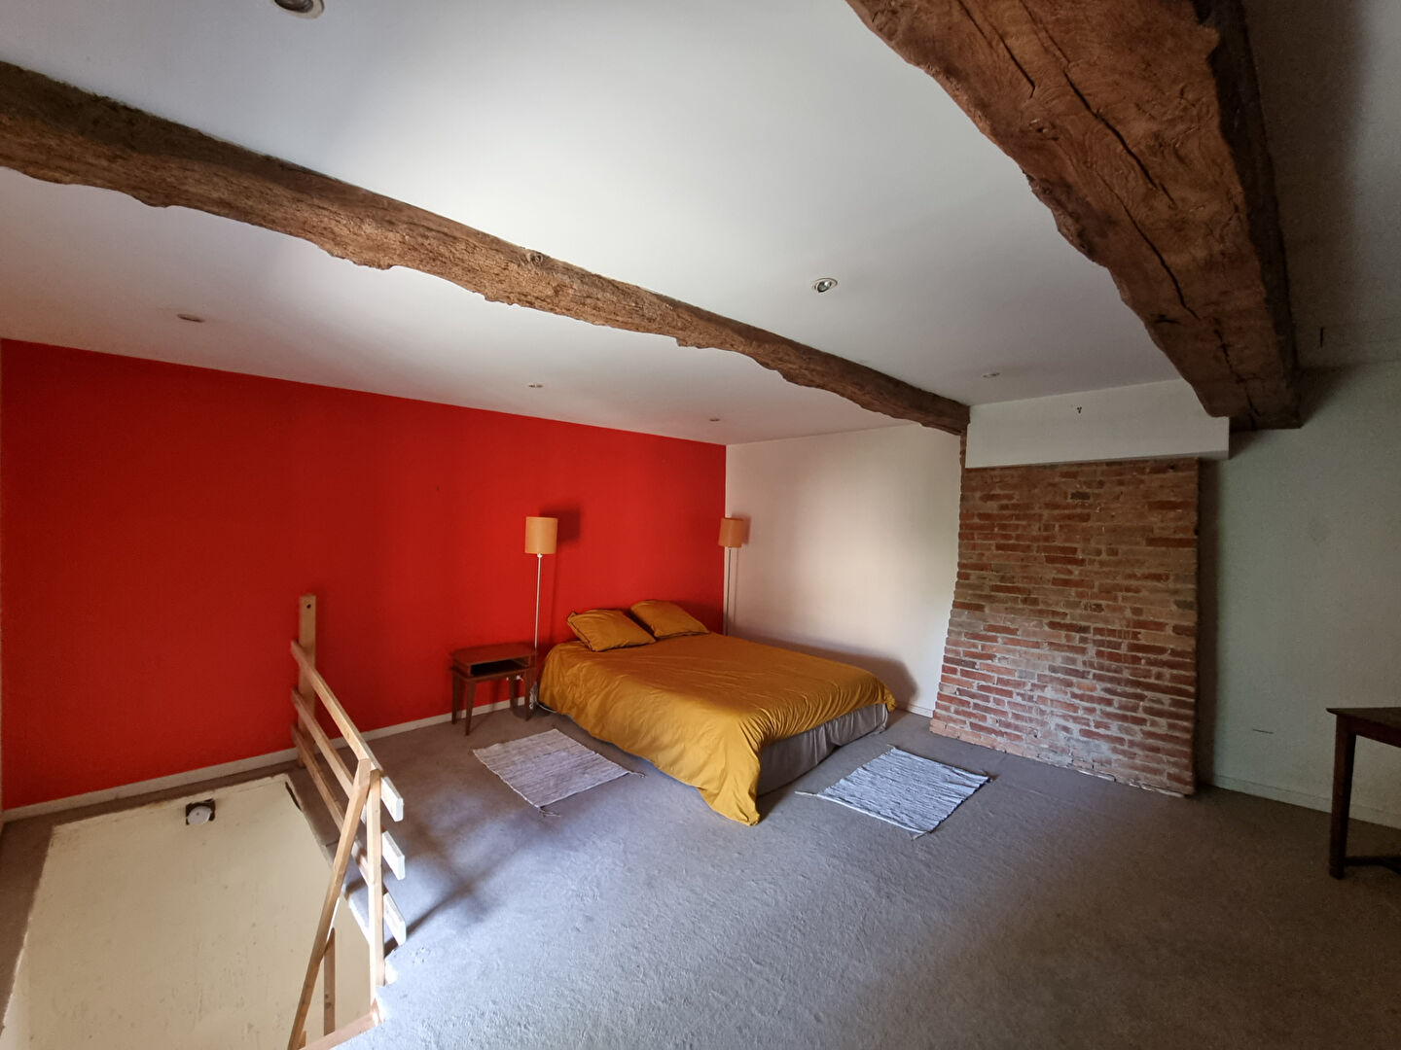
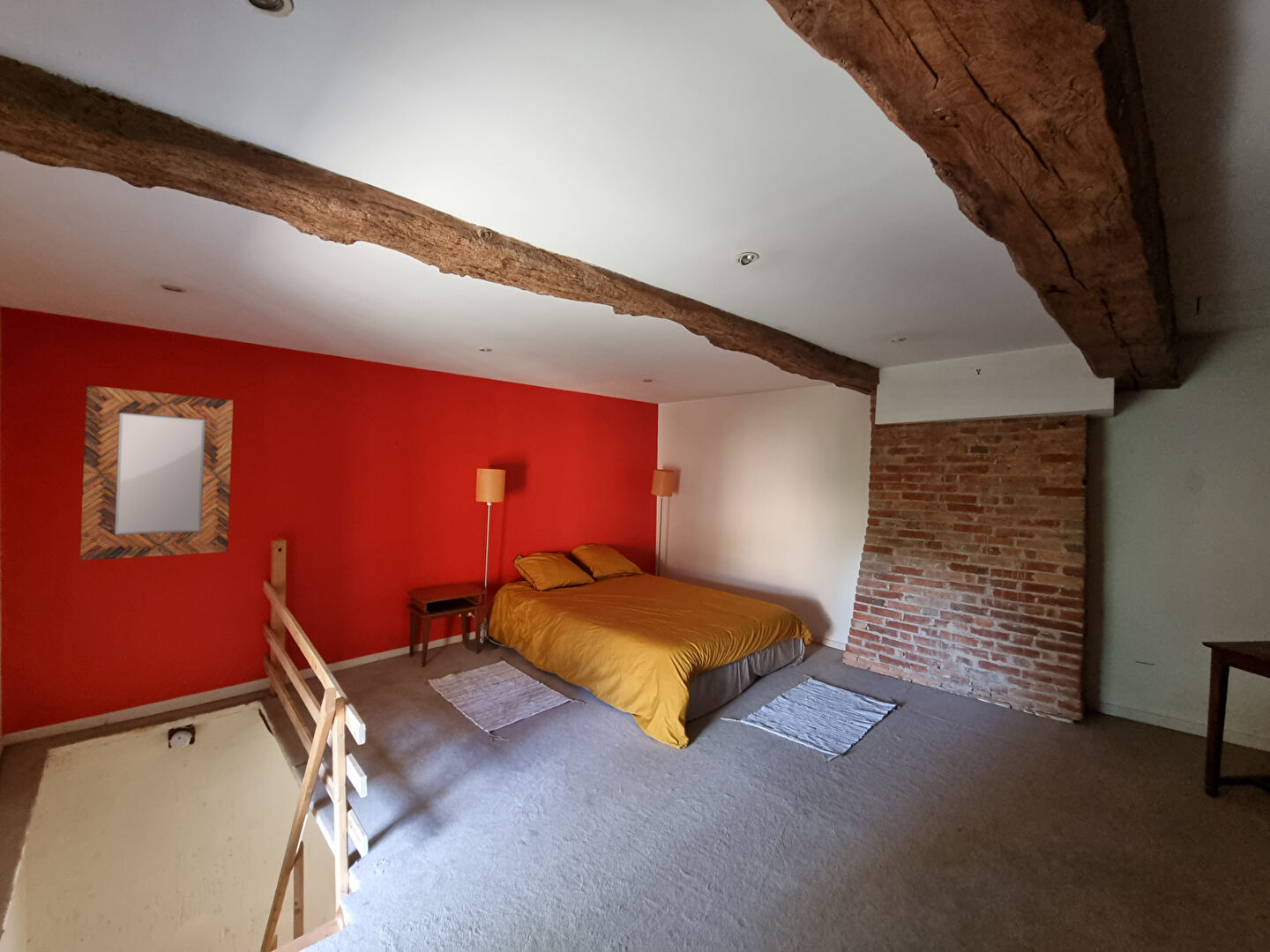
+ home mirror (161, 474)
